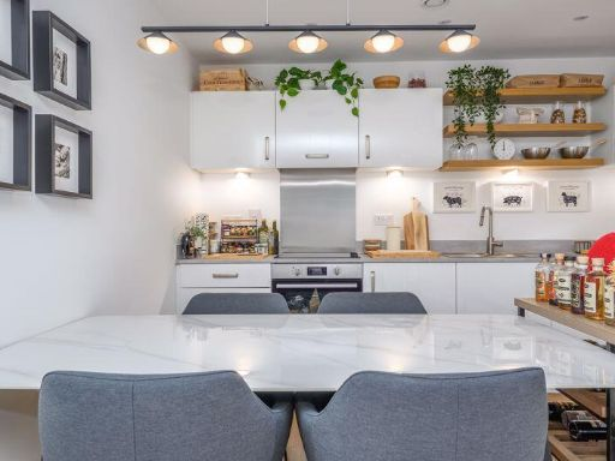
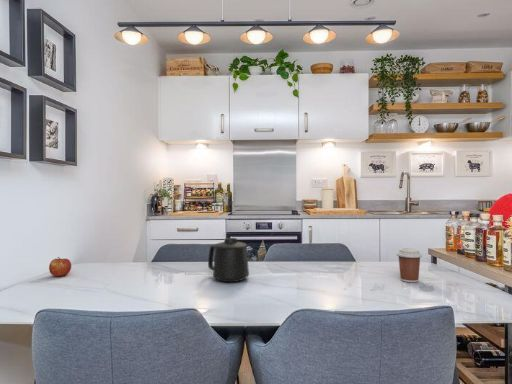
+ mug (226, 258)
+ coffee cup (409, 264)
+ apple (60, 266)
